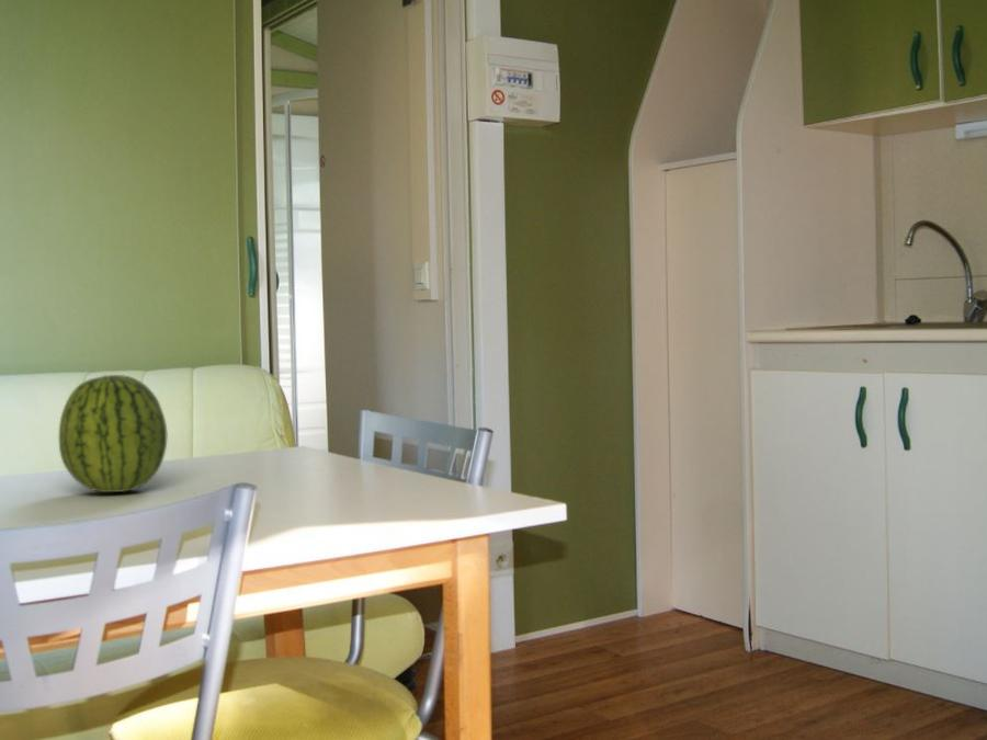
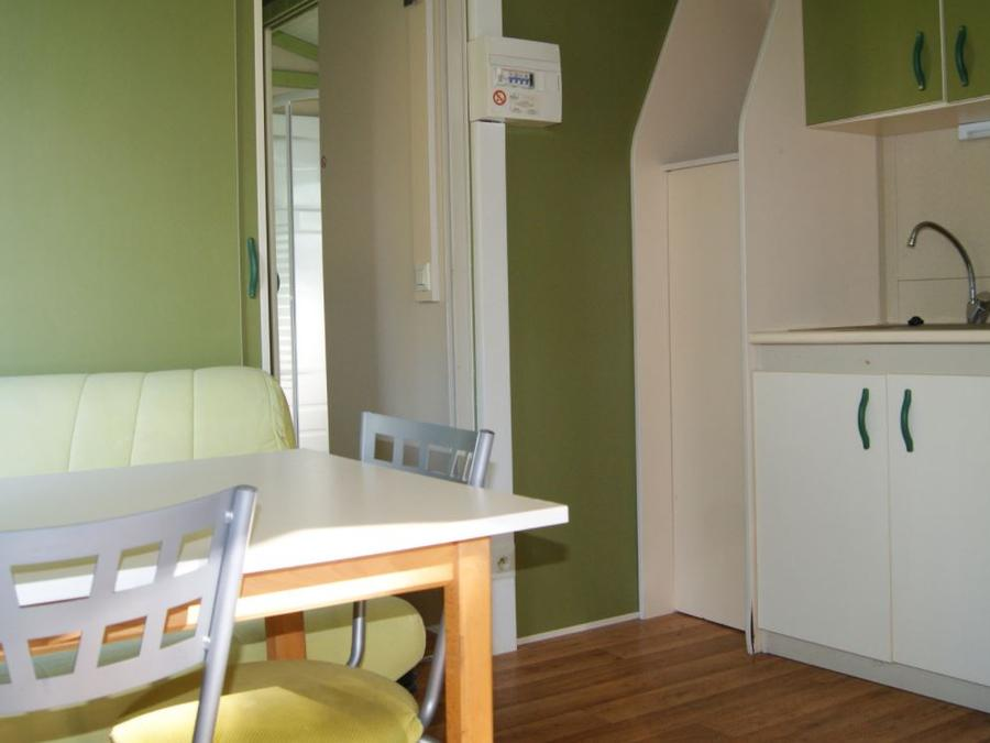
- fruit (113, 433)
